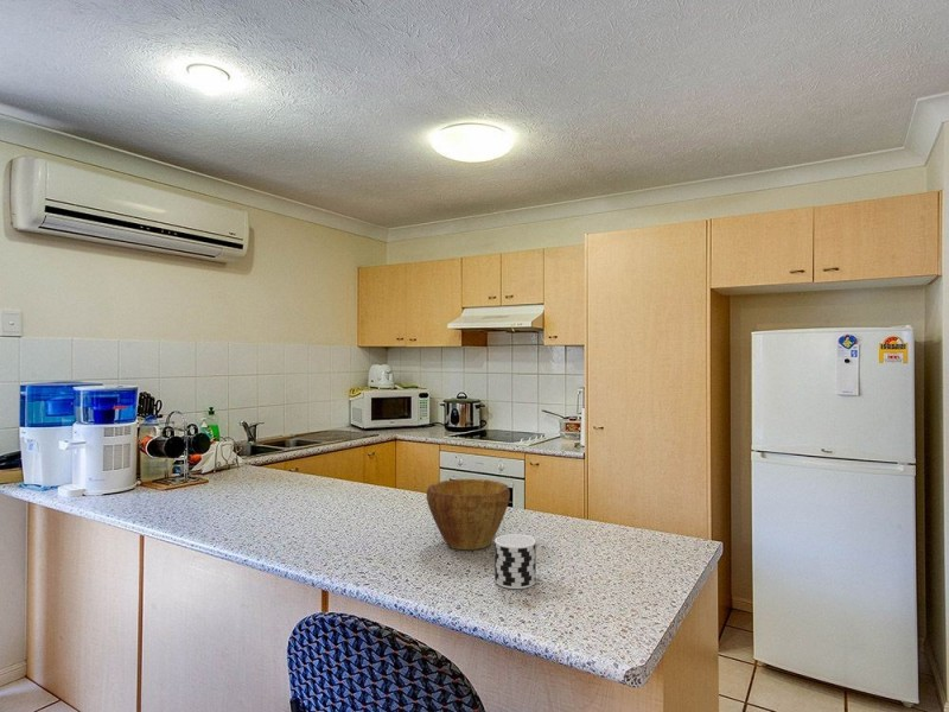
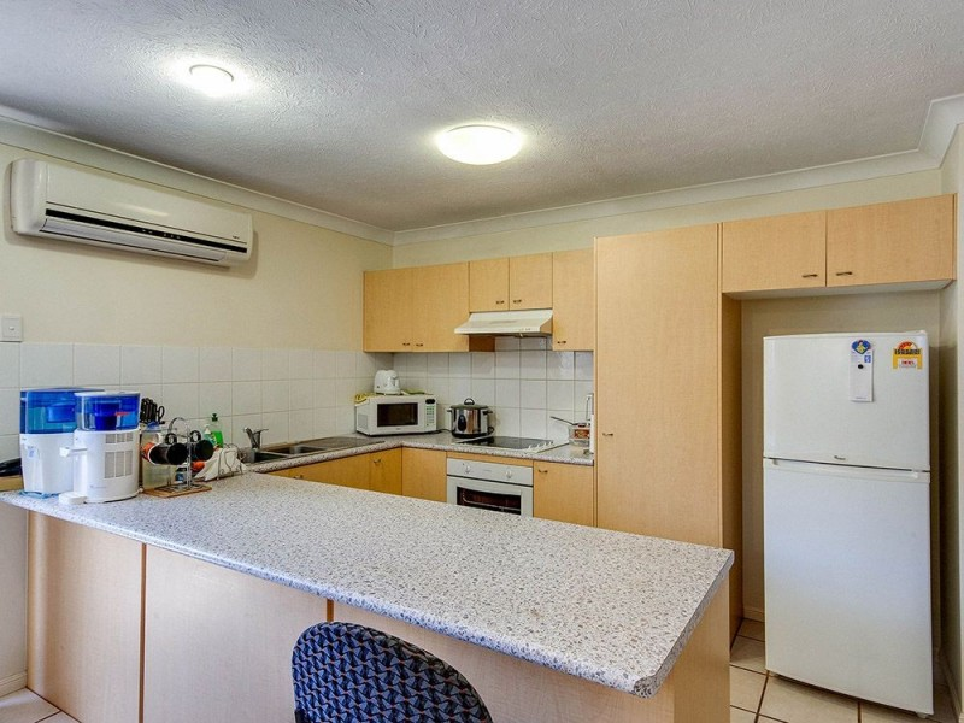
- bowl (467, 514)
- cup (518, 558)
